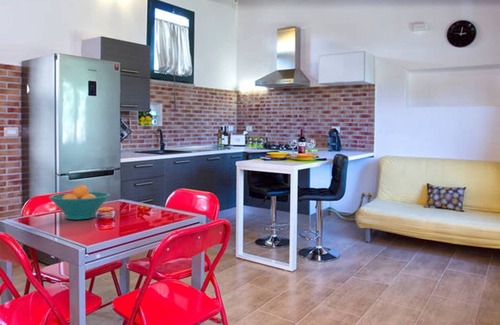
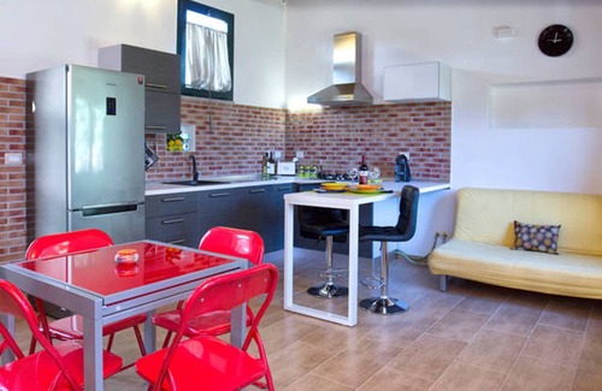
- fruit bowl (80, 201)
